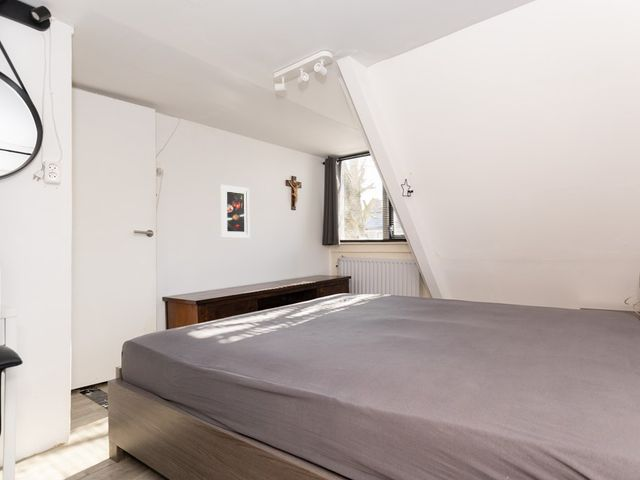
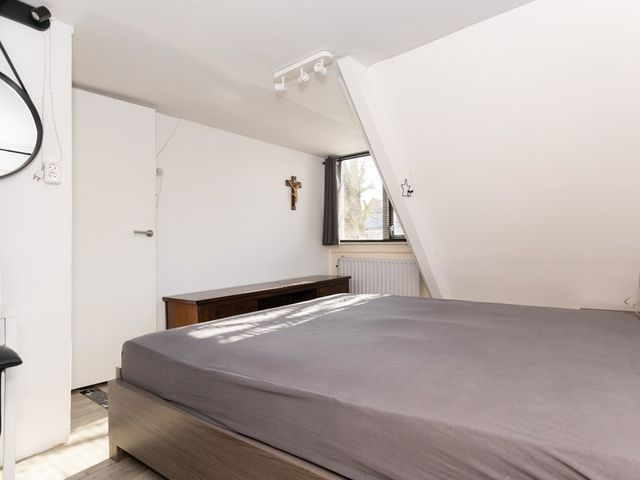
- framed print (235, 212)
